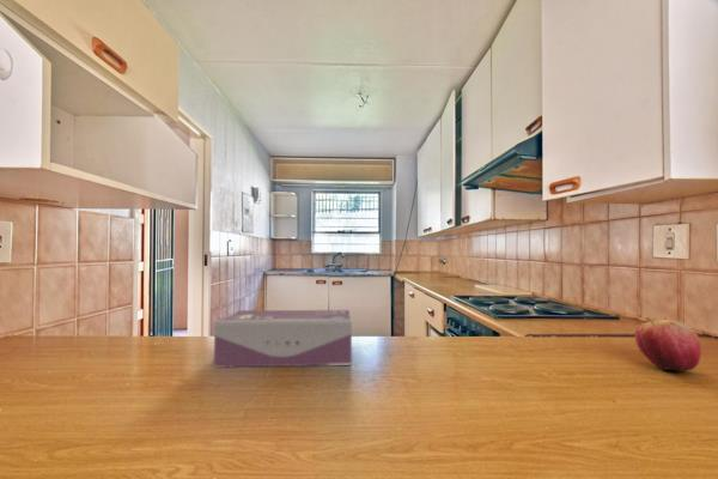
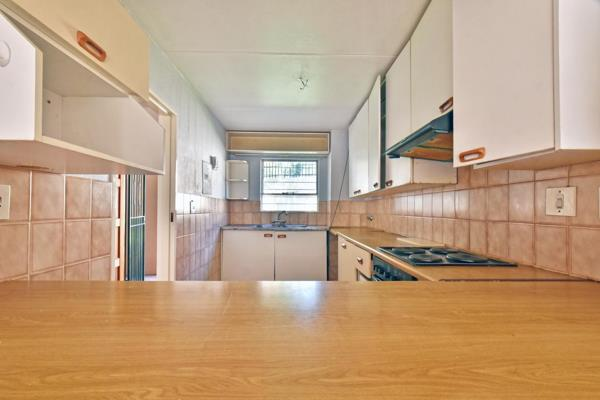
- tissue box (288, 334)
- apple (667, 342)
